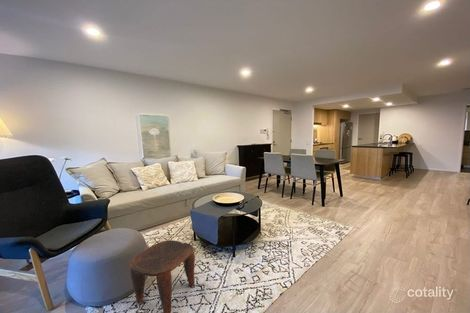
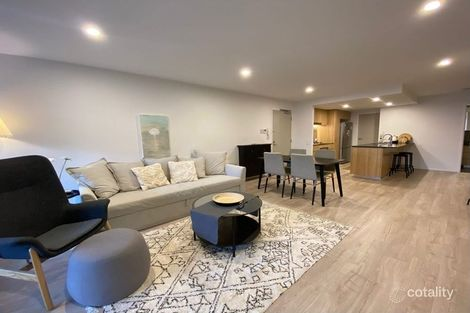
- stool (164, 273)
